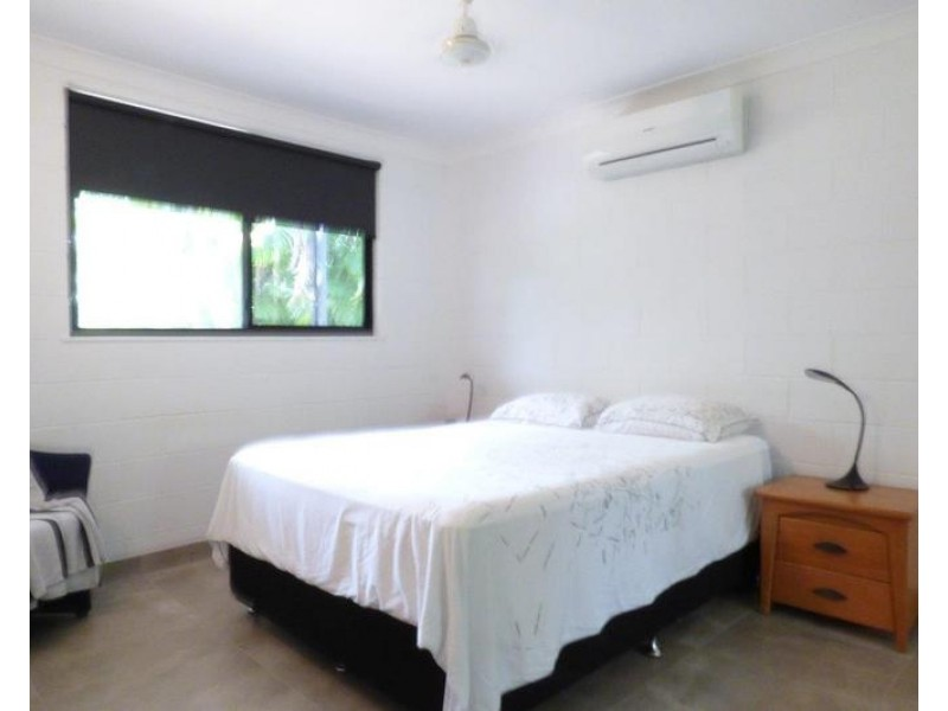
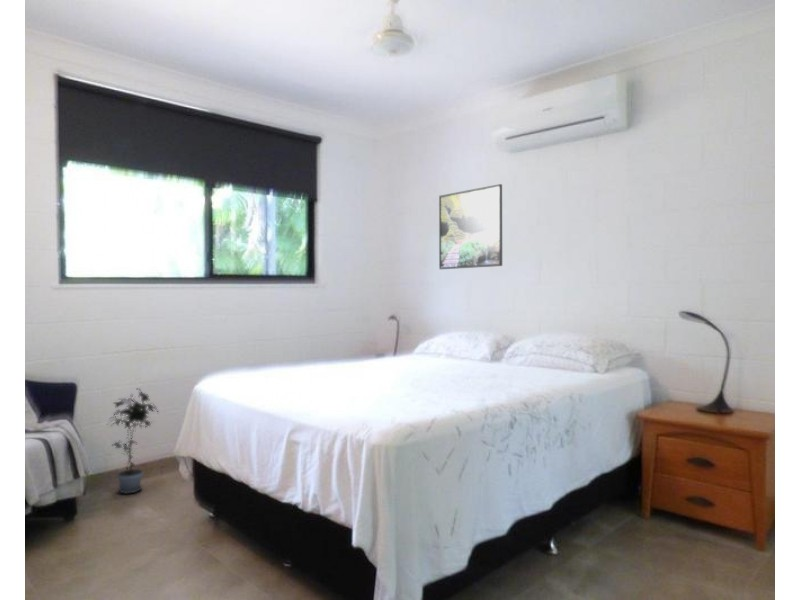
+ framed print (469, 229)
+ potted plant (132, 440)
